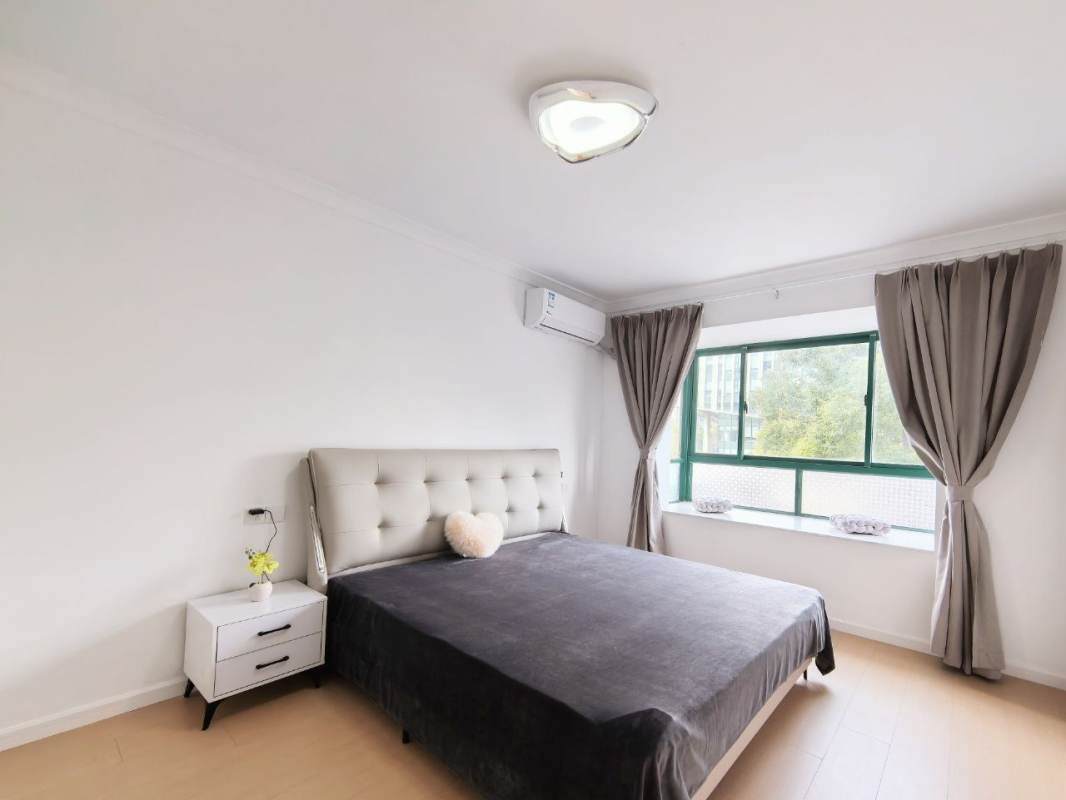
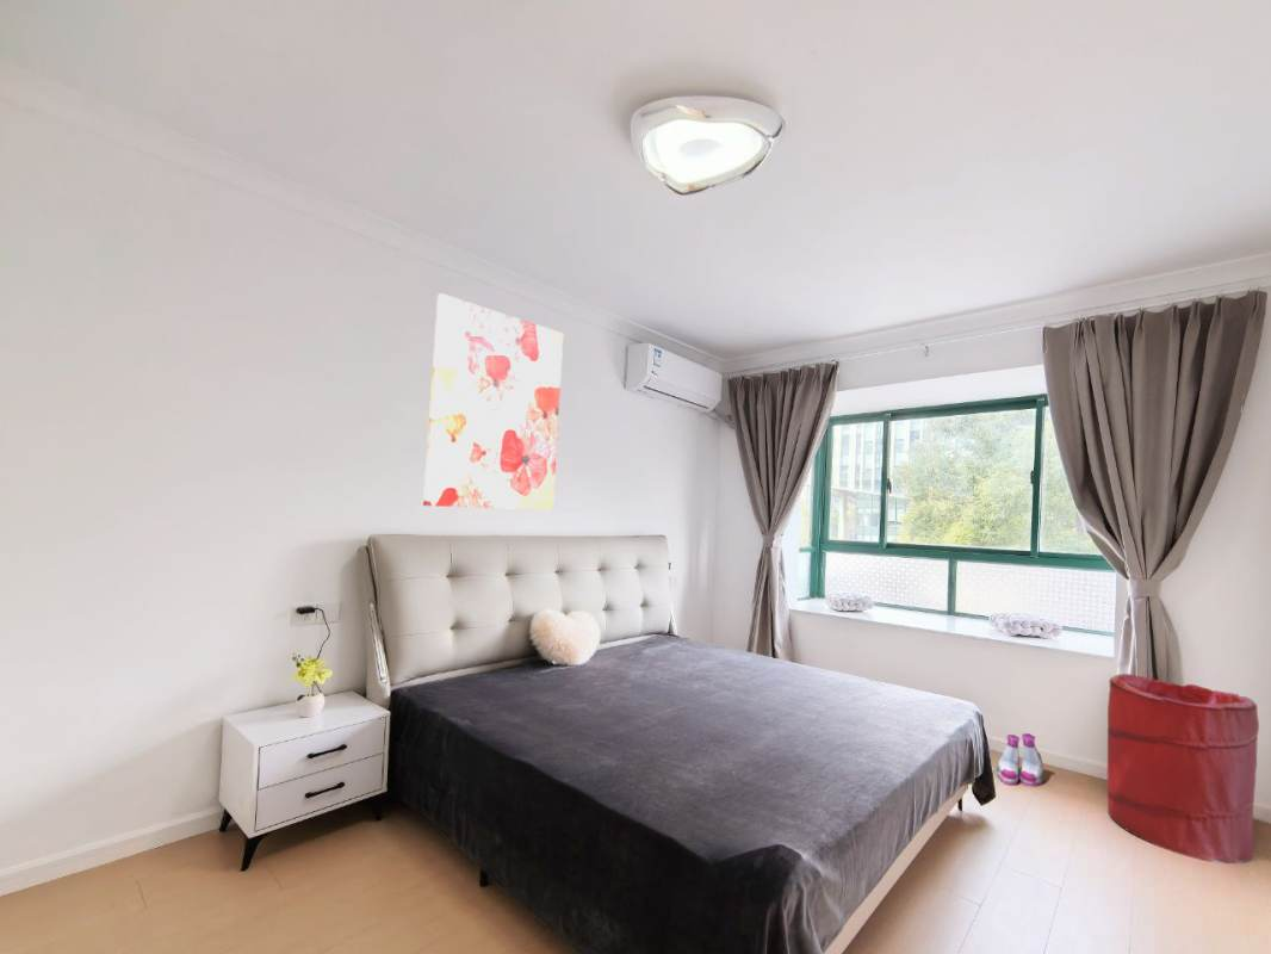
+ wall art (500, 410)
+ laundry hamper (1177, 757)
+ boots (1018, 756)
